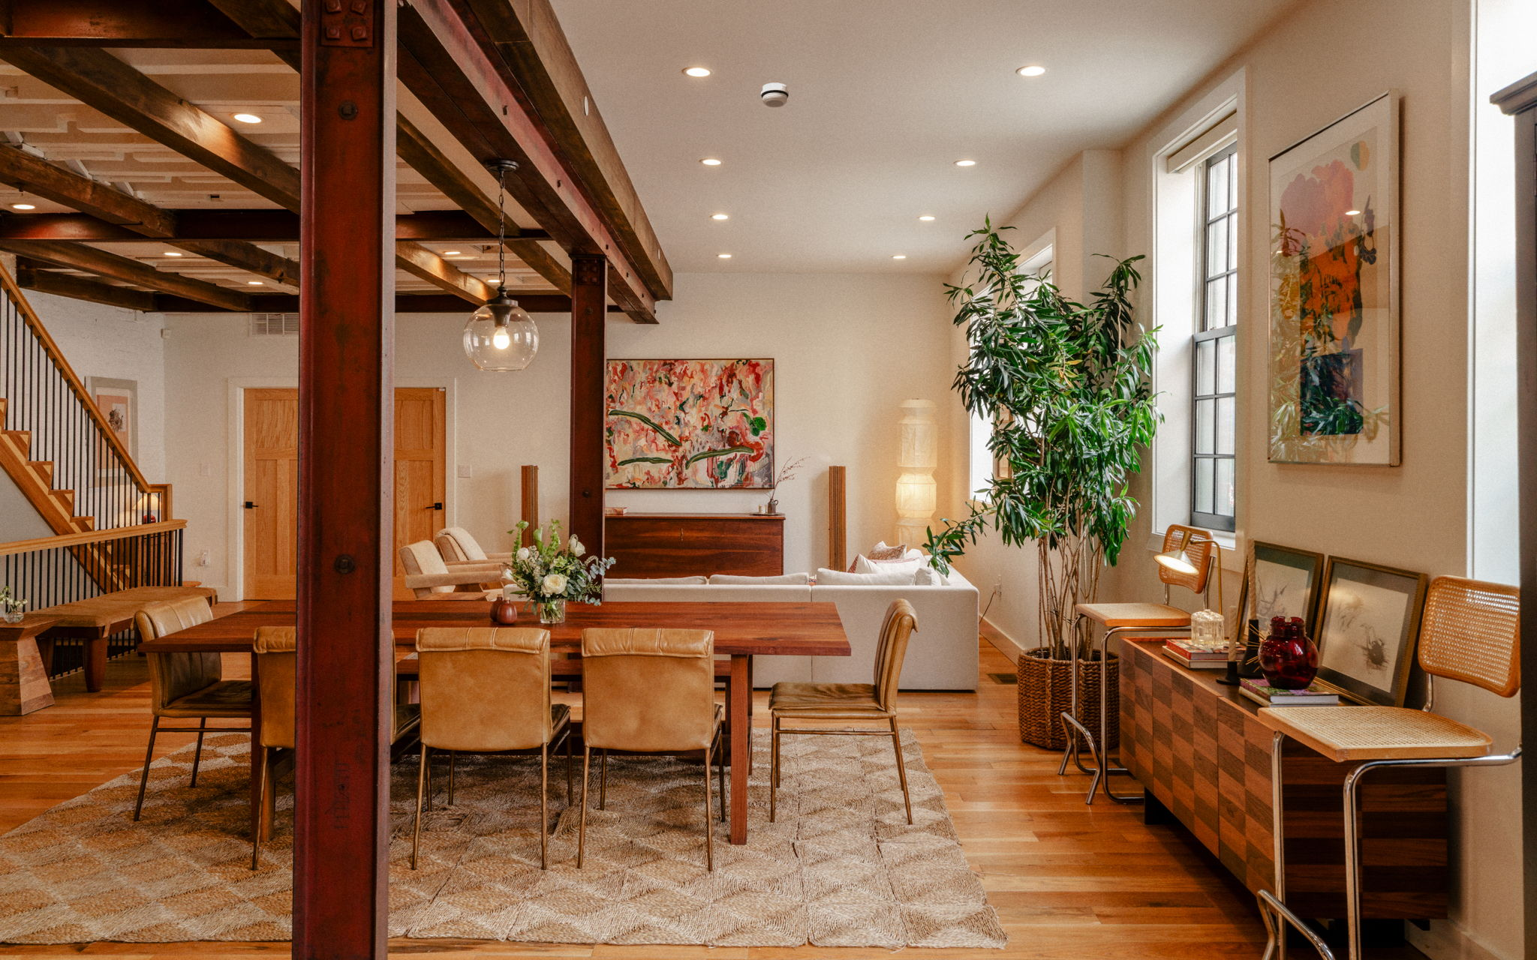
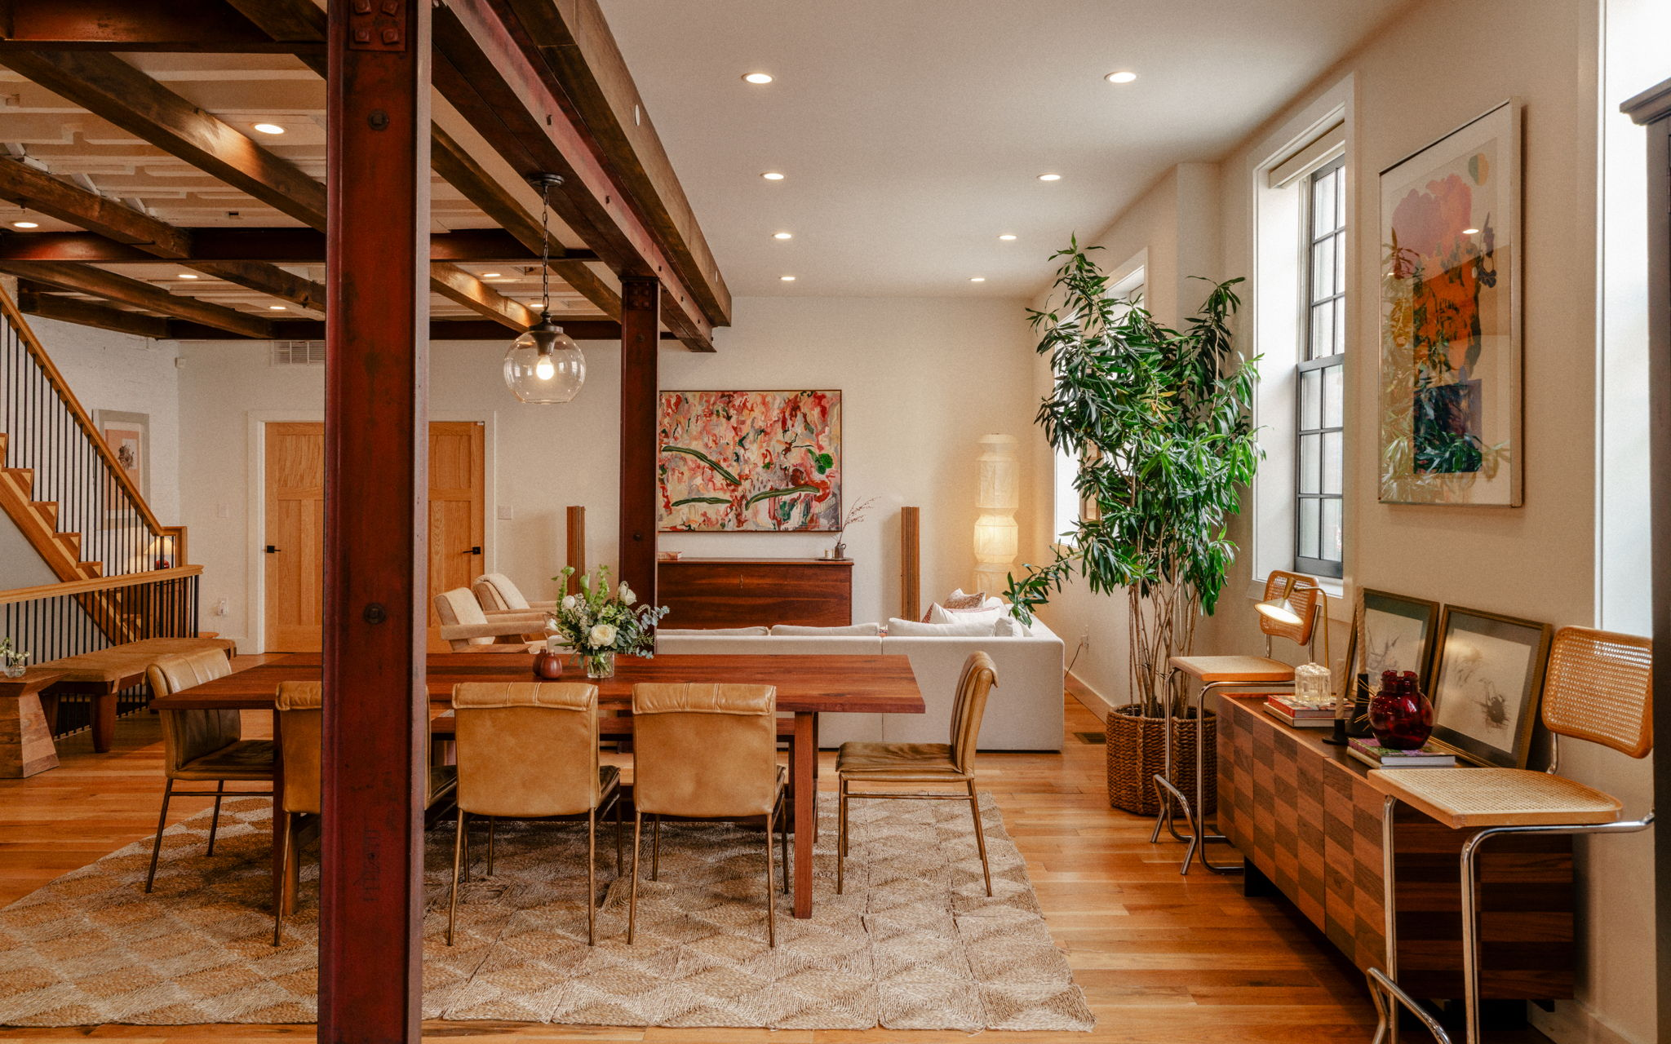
- smoke detector (775, 95)
